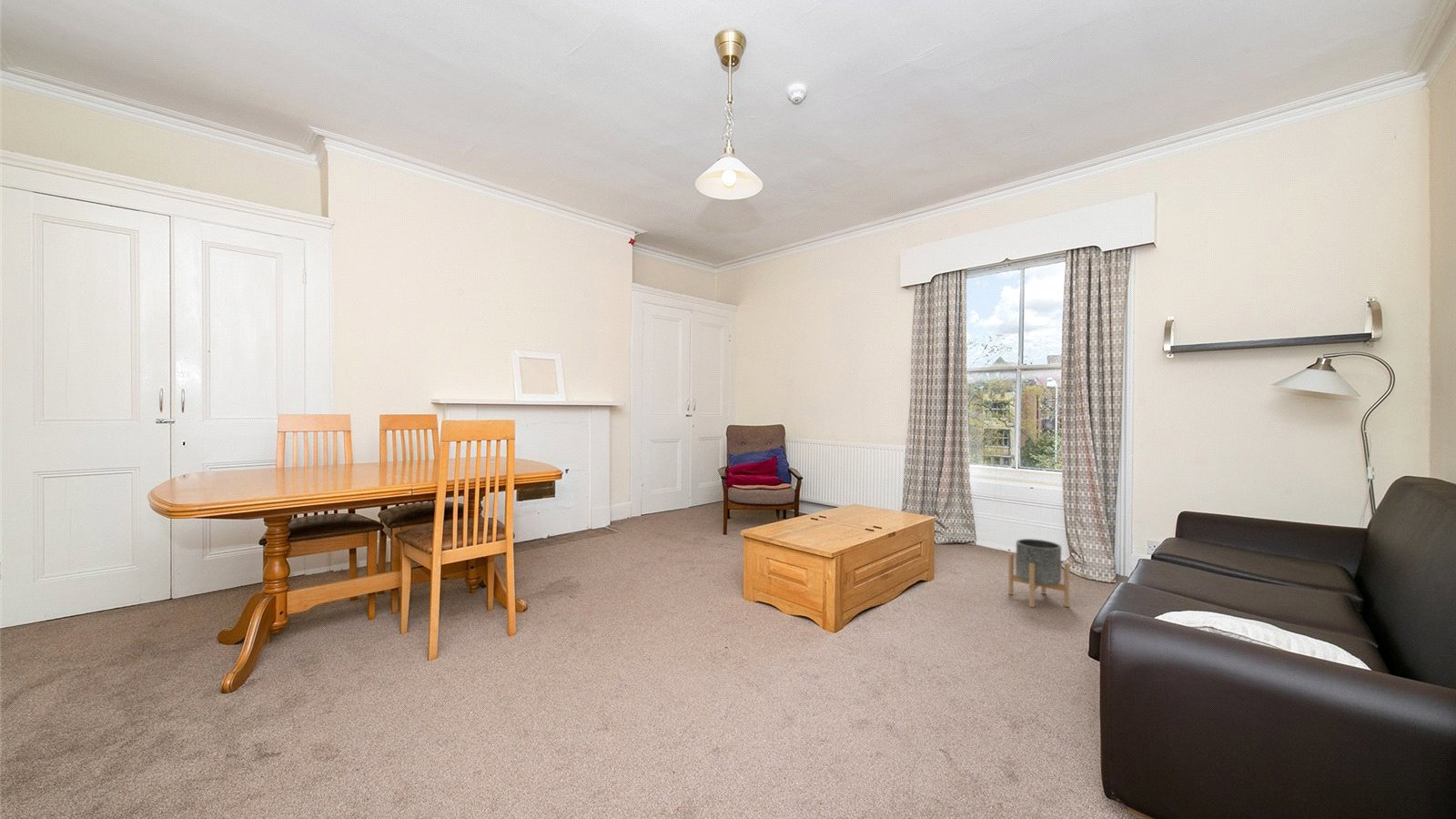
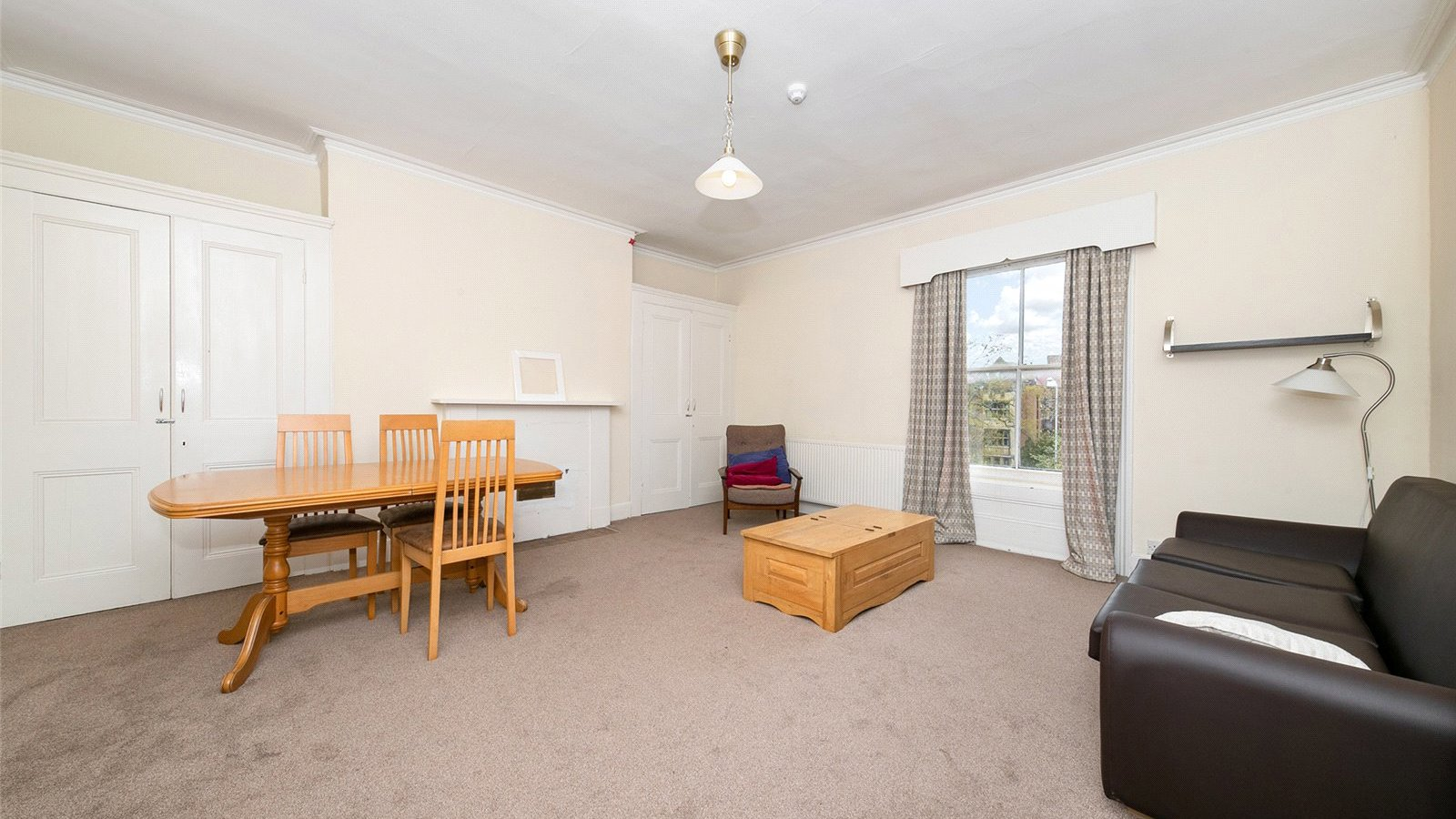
- planter (1037, 571)
